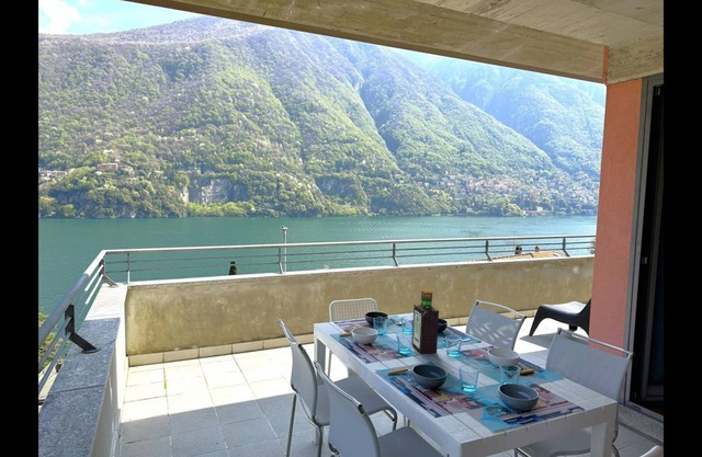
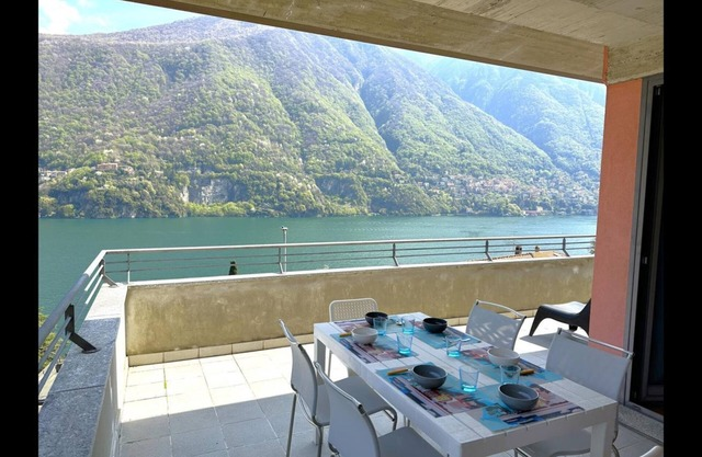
- bottle (424, 320)
